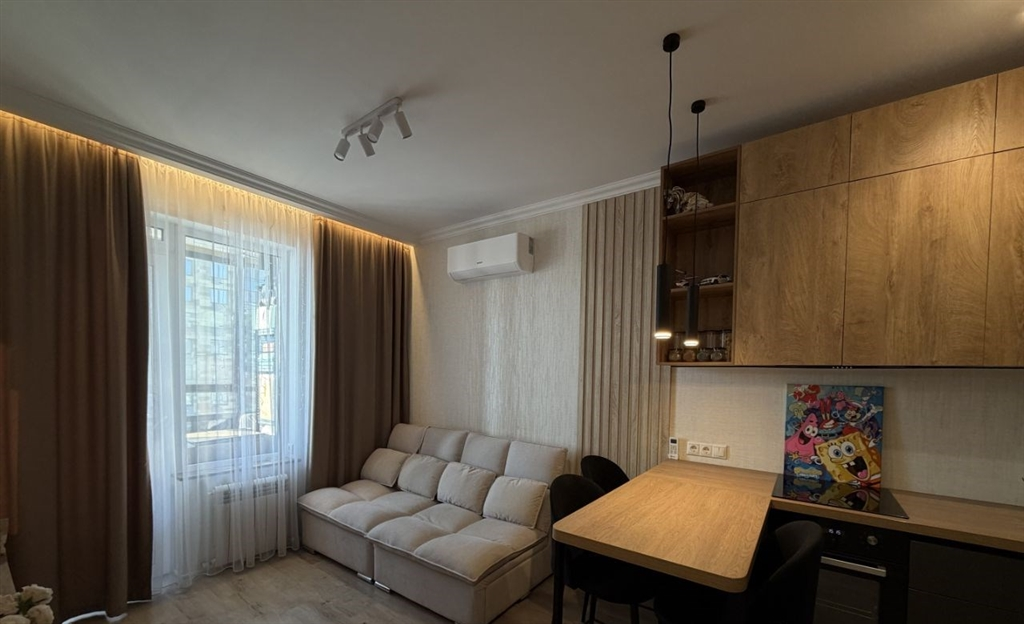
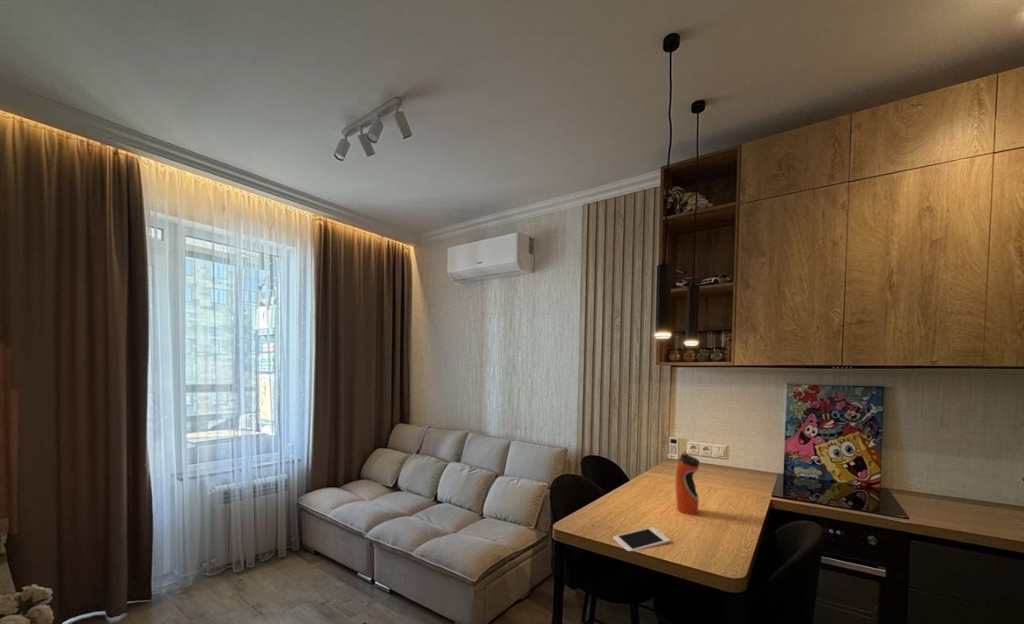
+ cell phone (641, 539)
+ water bottle (687, 481)
